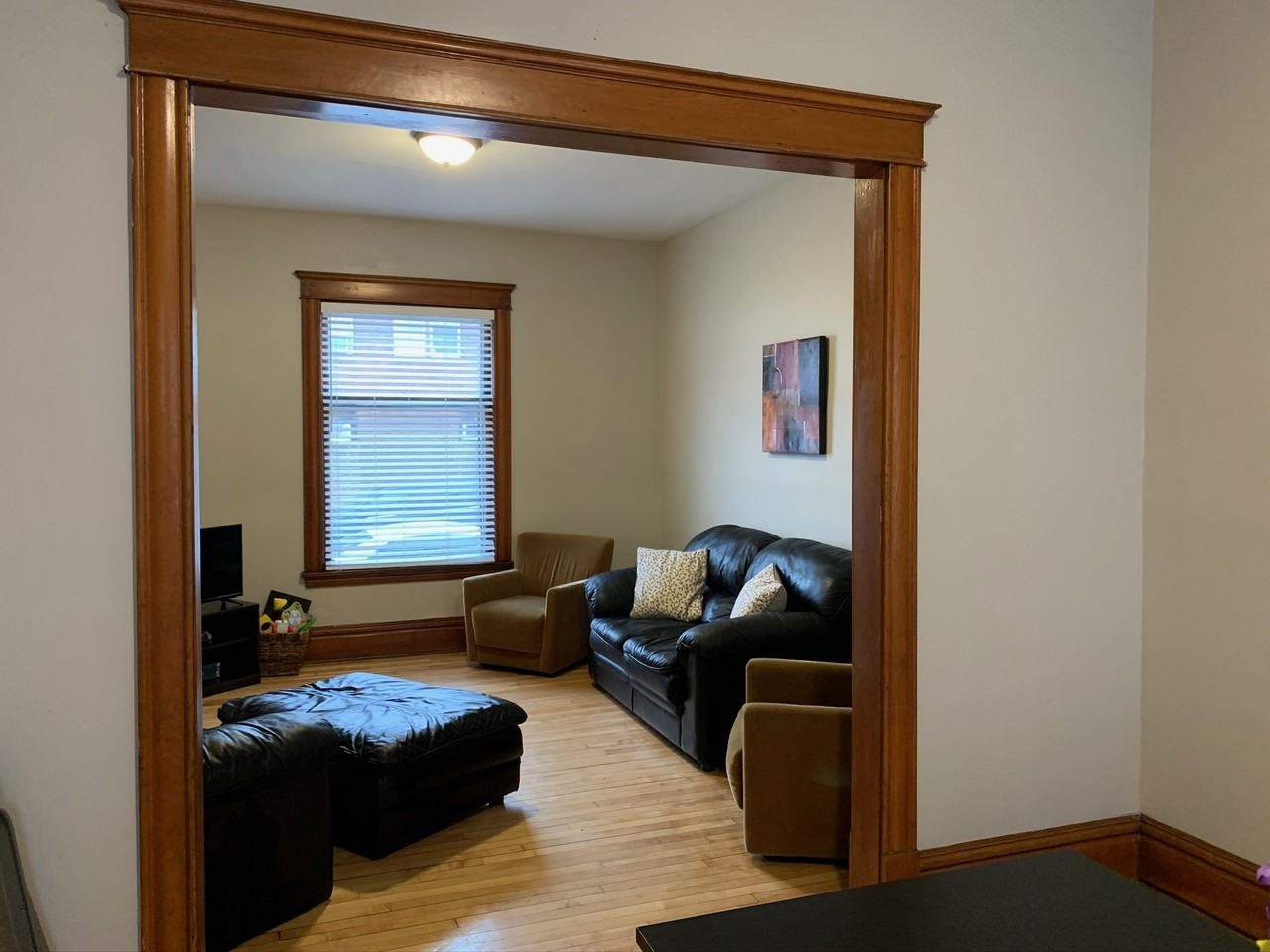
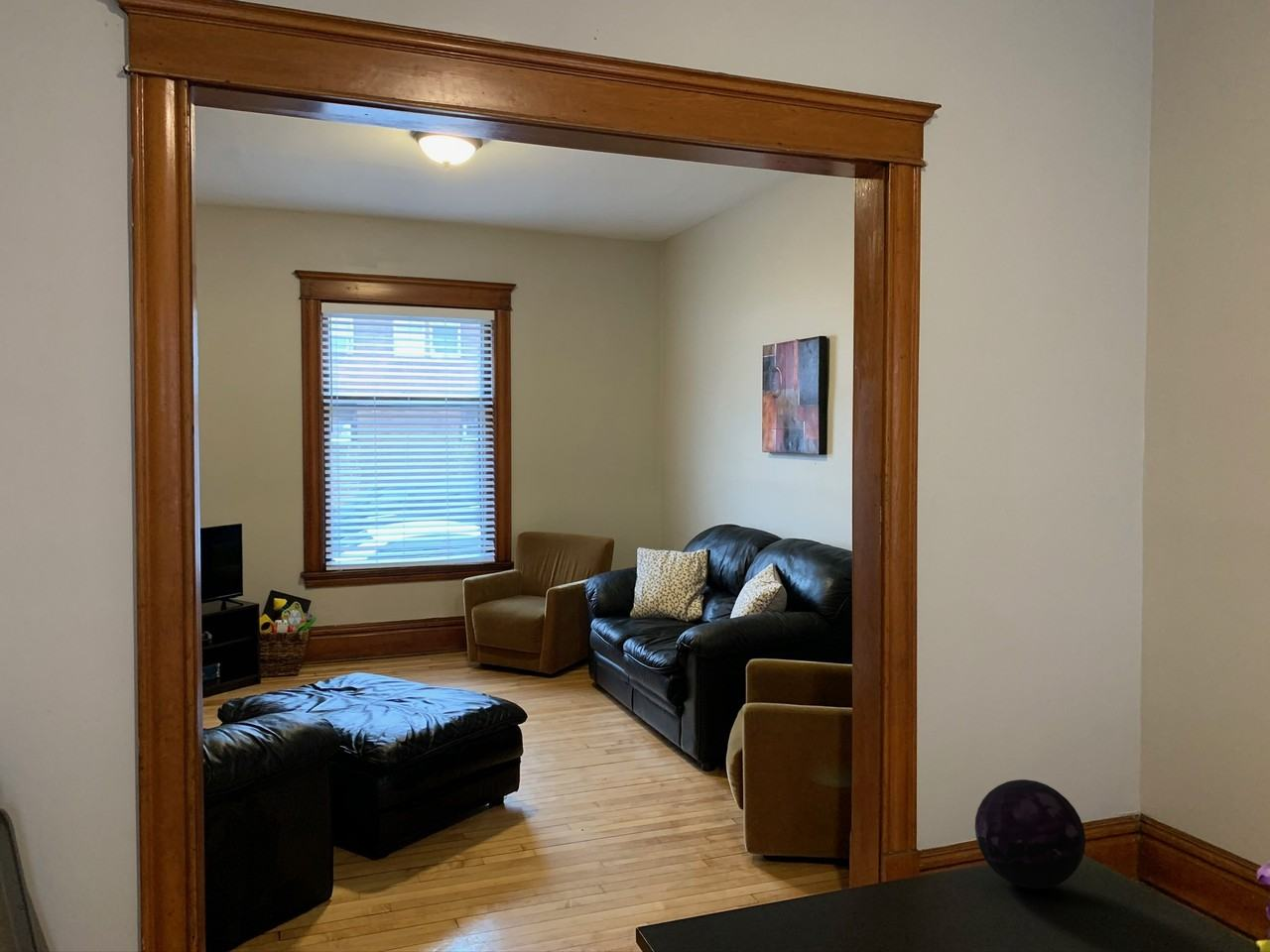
+ decorative orb (1028, 833)
